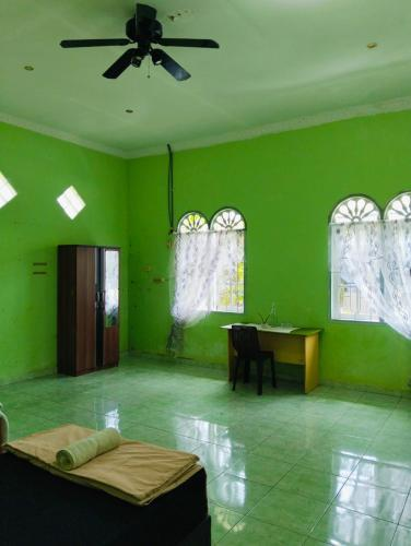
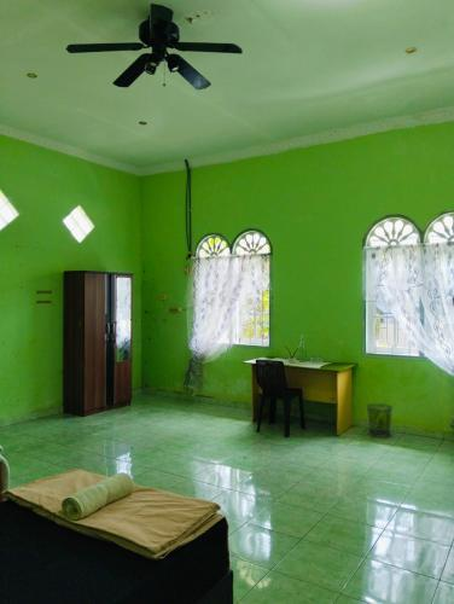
+ waste bin (379, 420)
